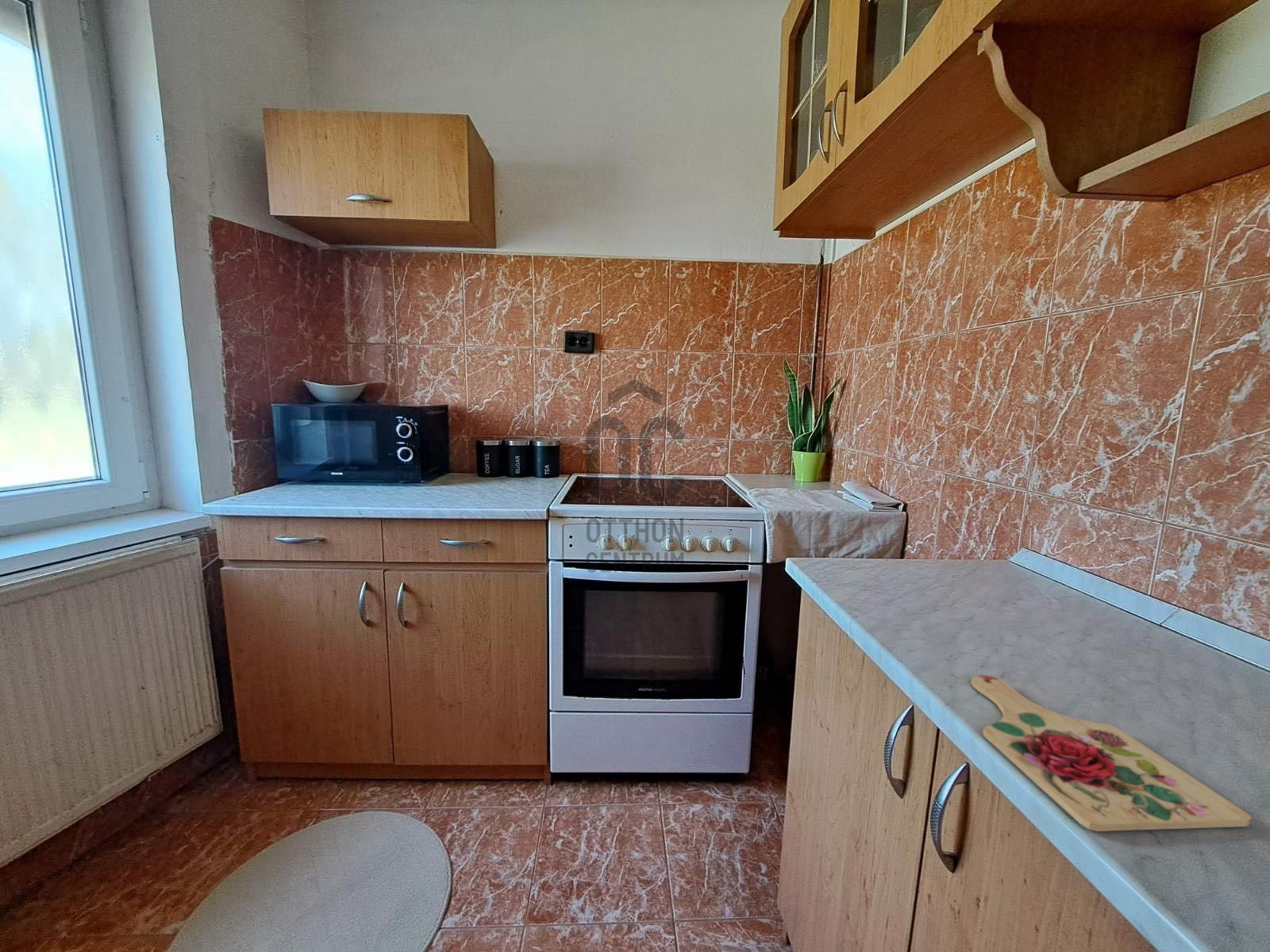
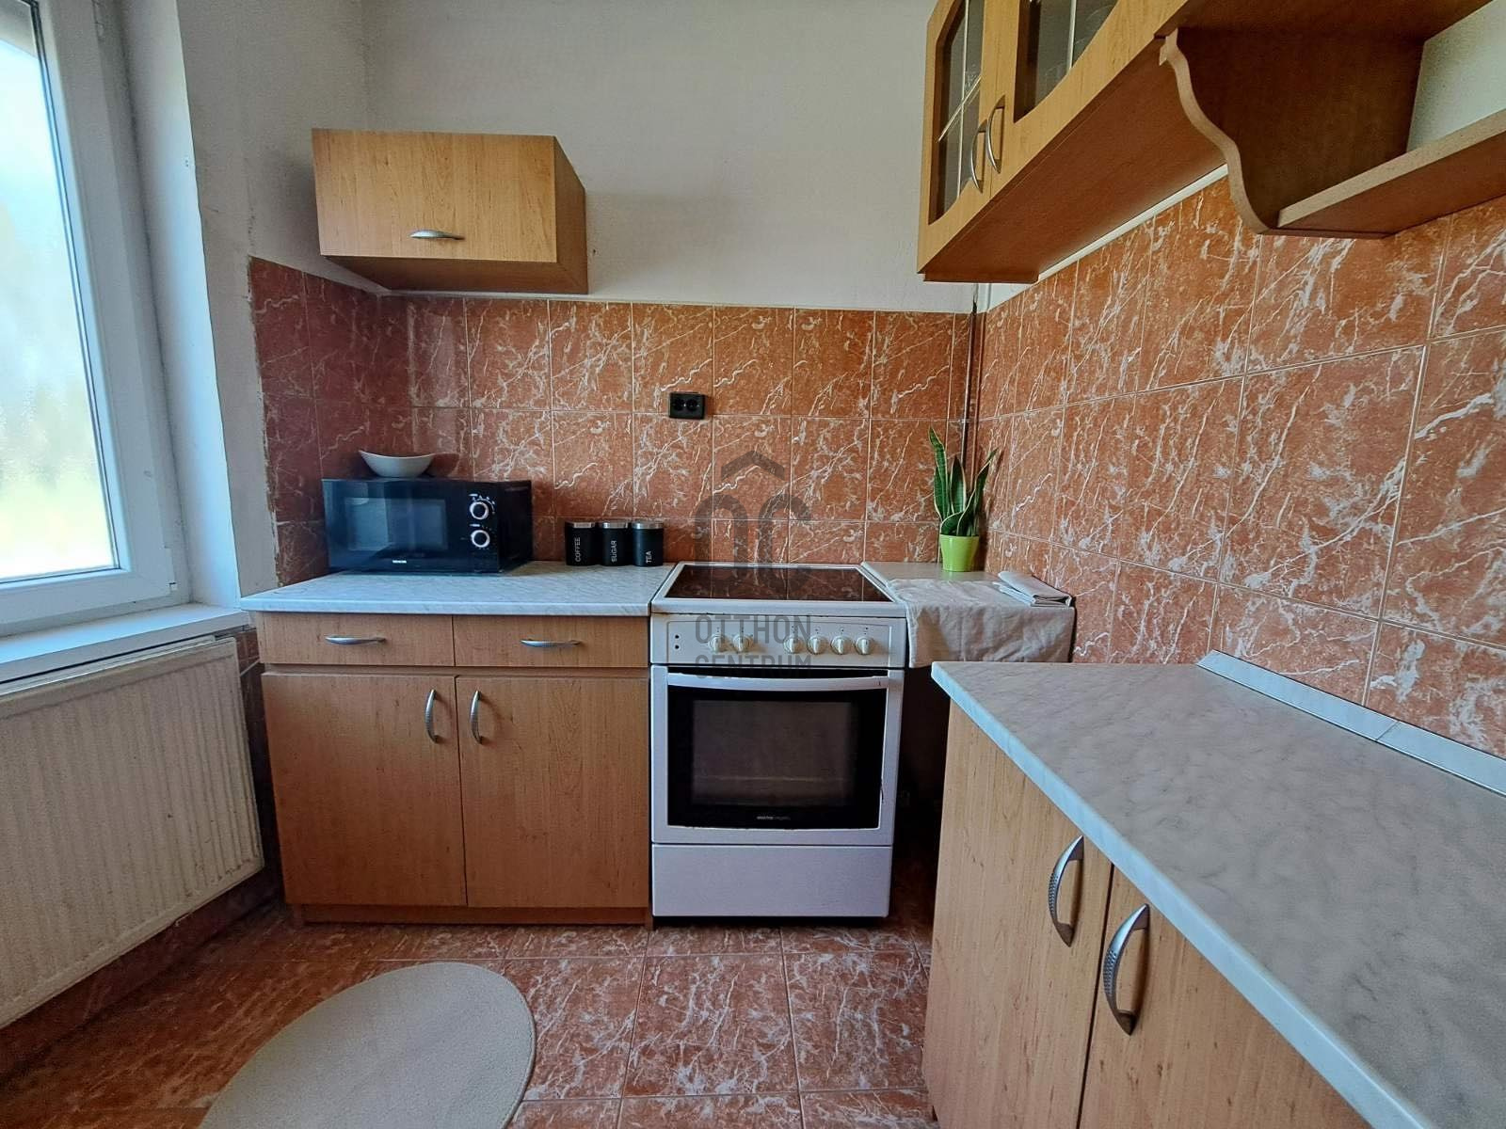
- cutting board (1058, 727)
